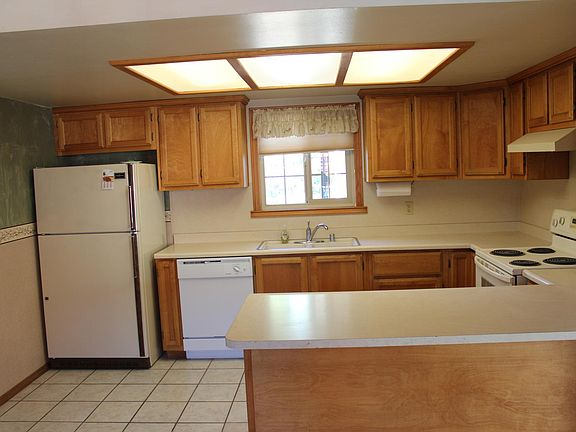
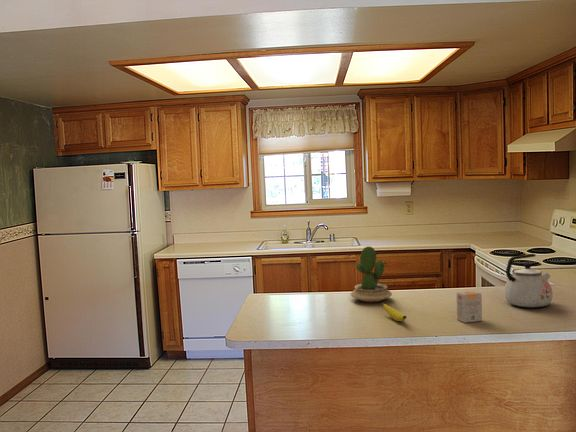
+ banana (396, 313)
+ potted cactus (370, 273)
+ kettle (528, 279)
+ tea box (469, 306)
